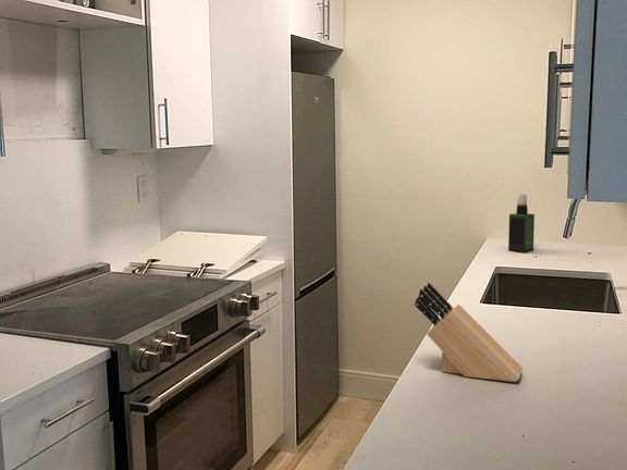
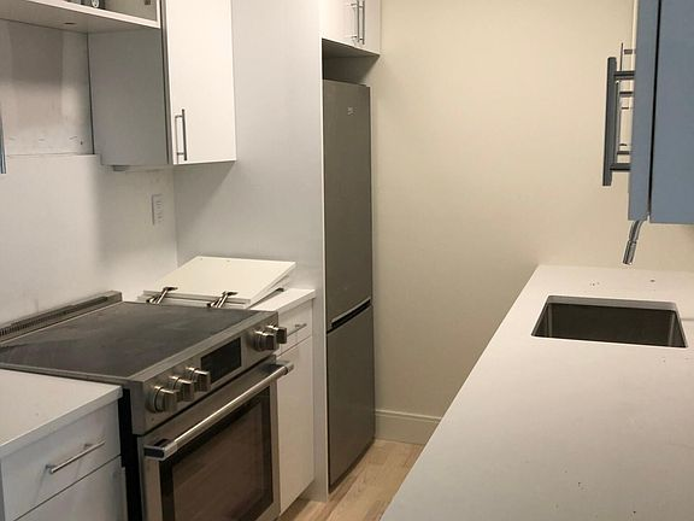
- spray bottle (521, 222)
- knife block (467, 330)
